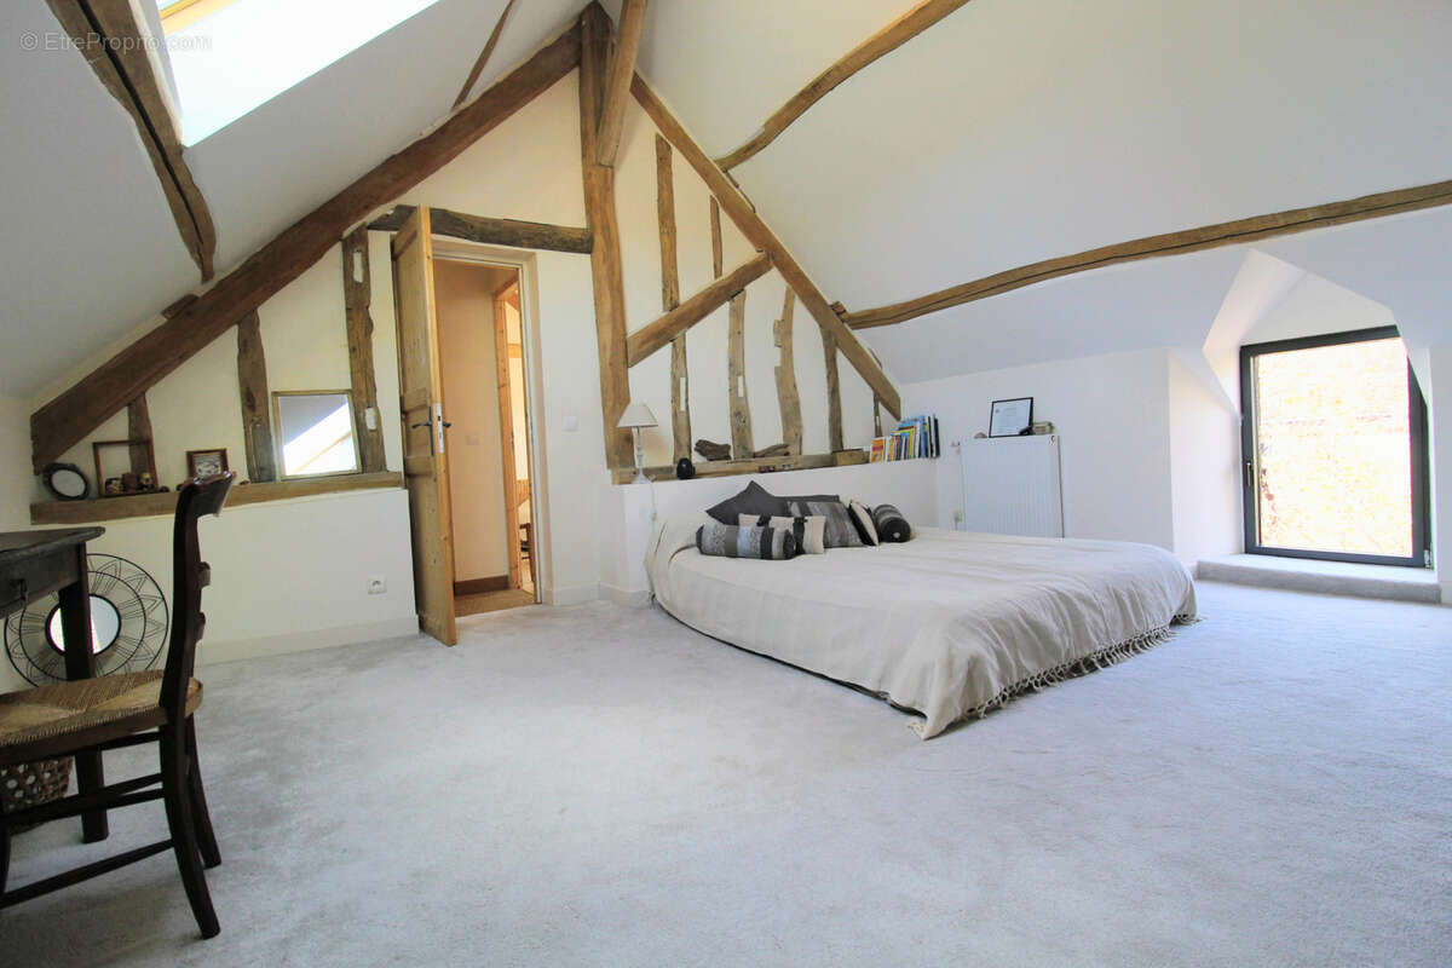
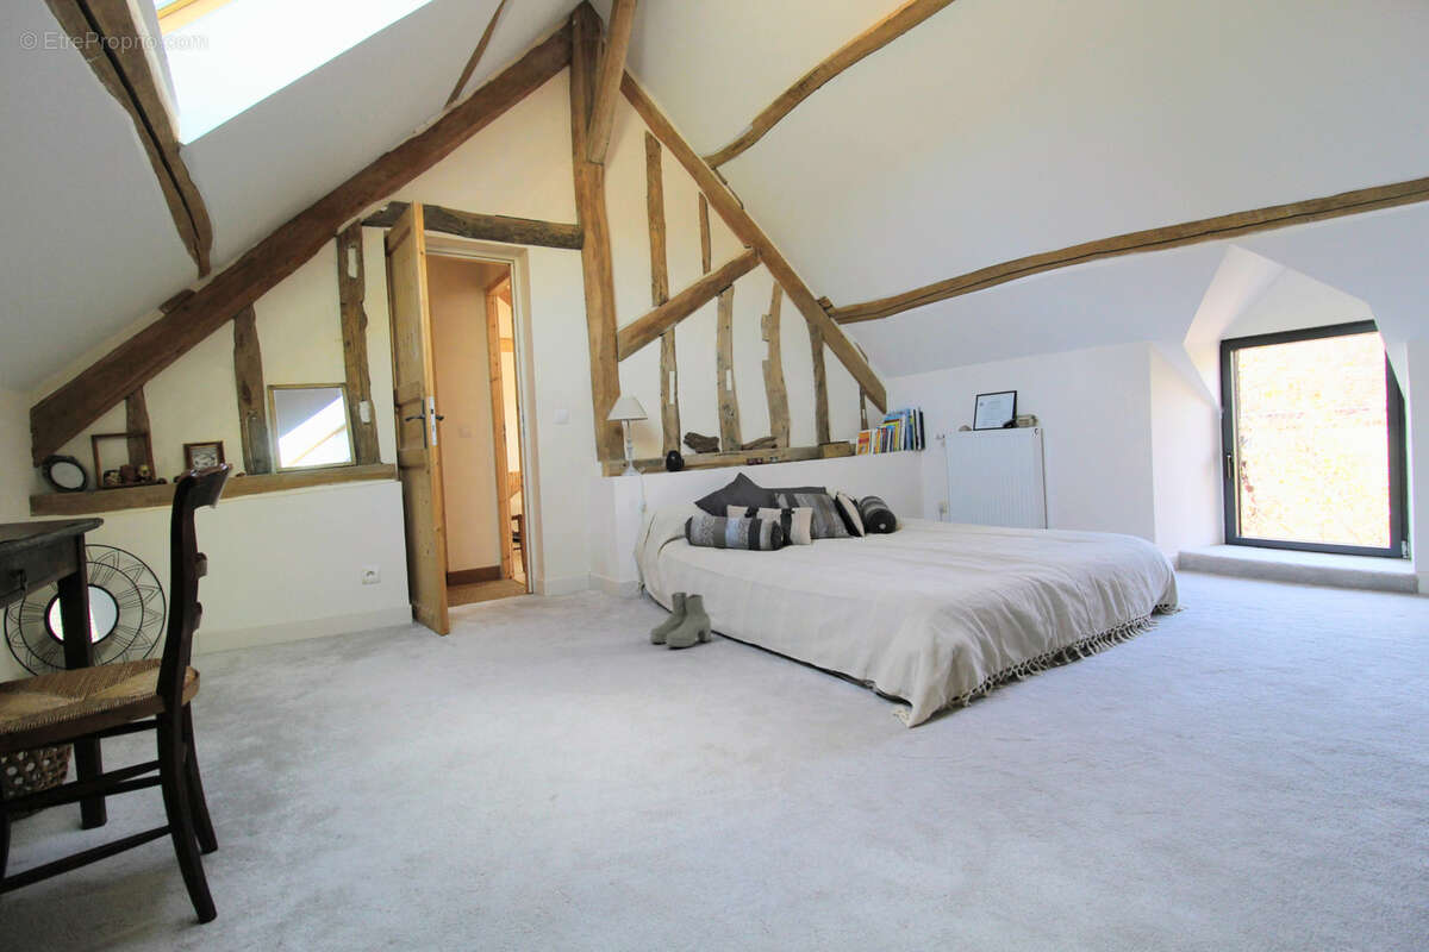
+ boots (680, 618)
